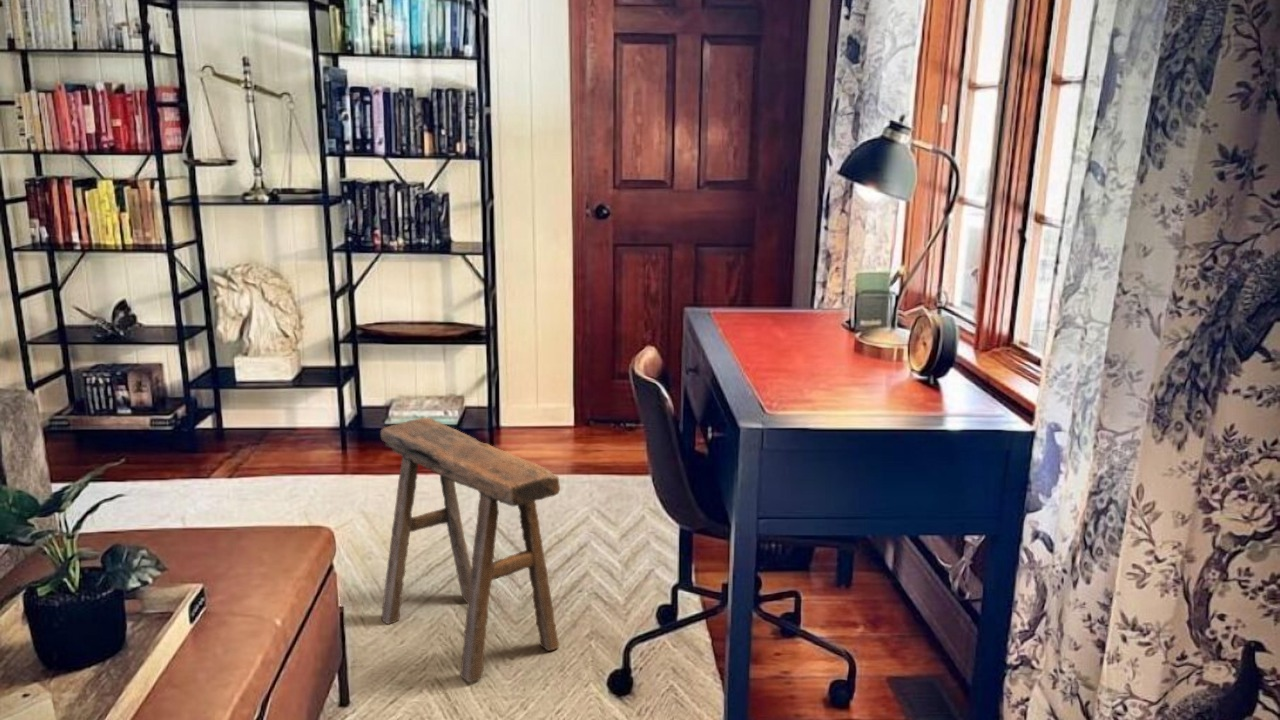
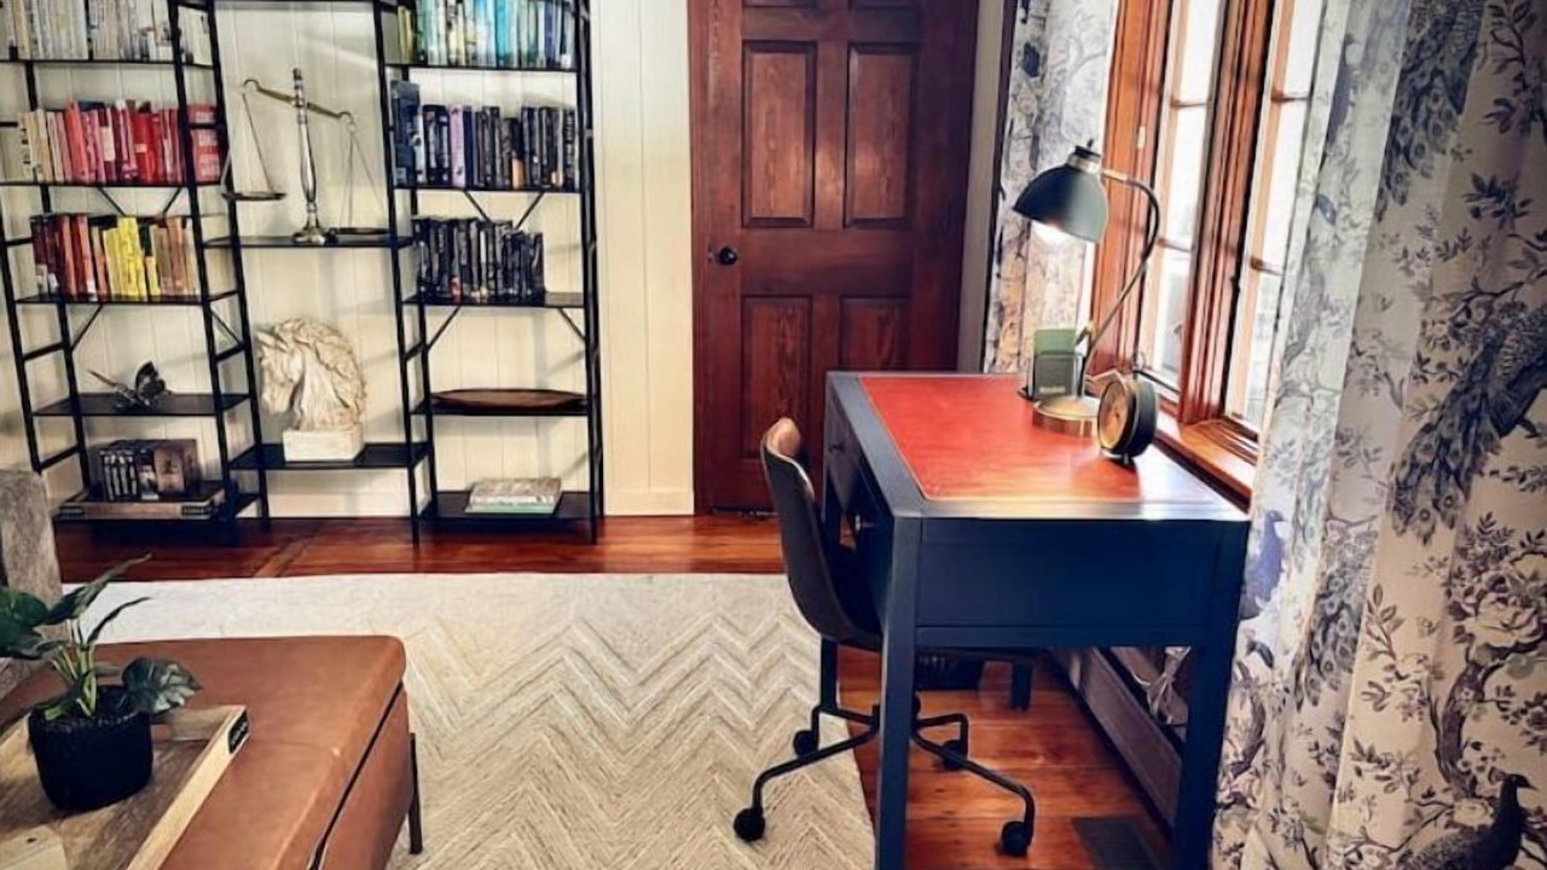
- stool (465, 542)
